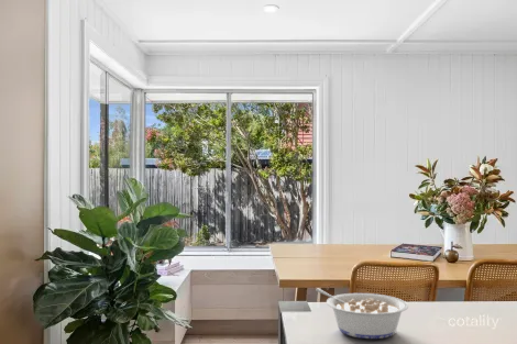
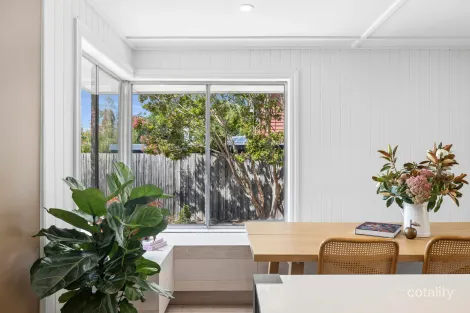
- legume (363, 313)
